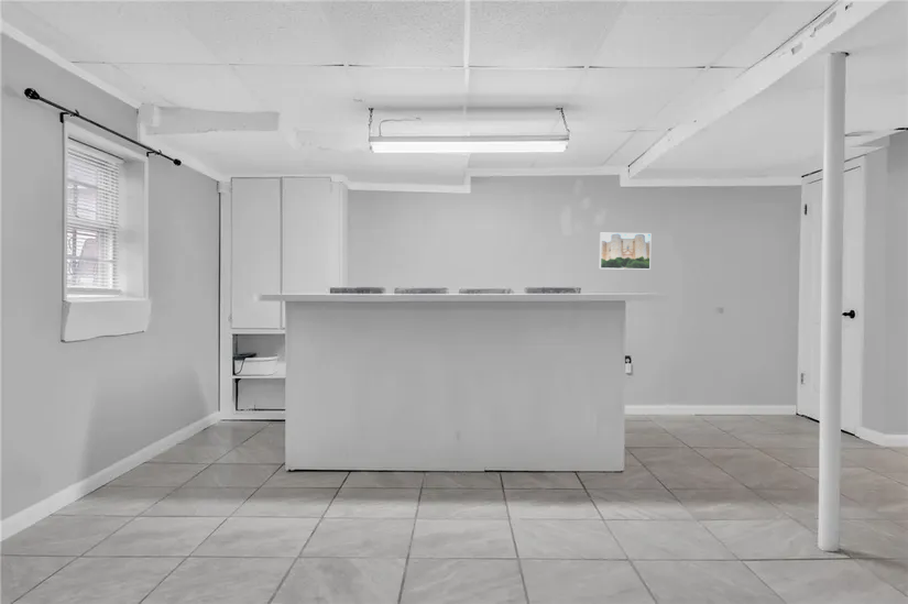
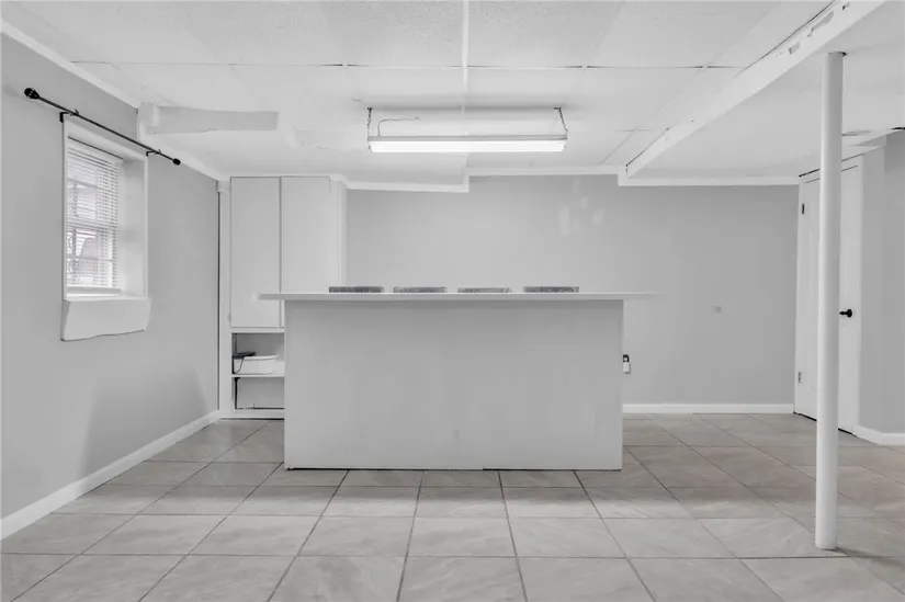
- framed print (625, 251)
